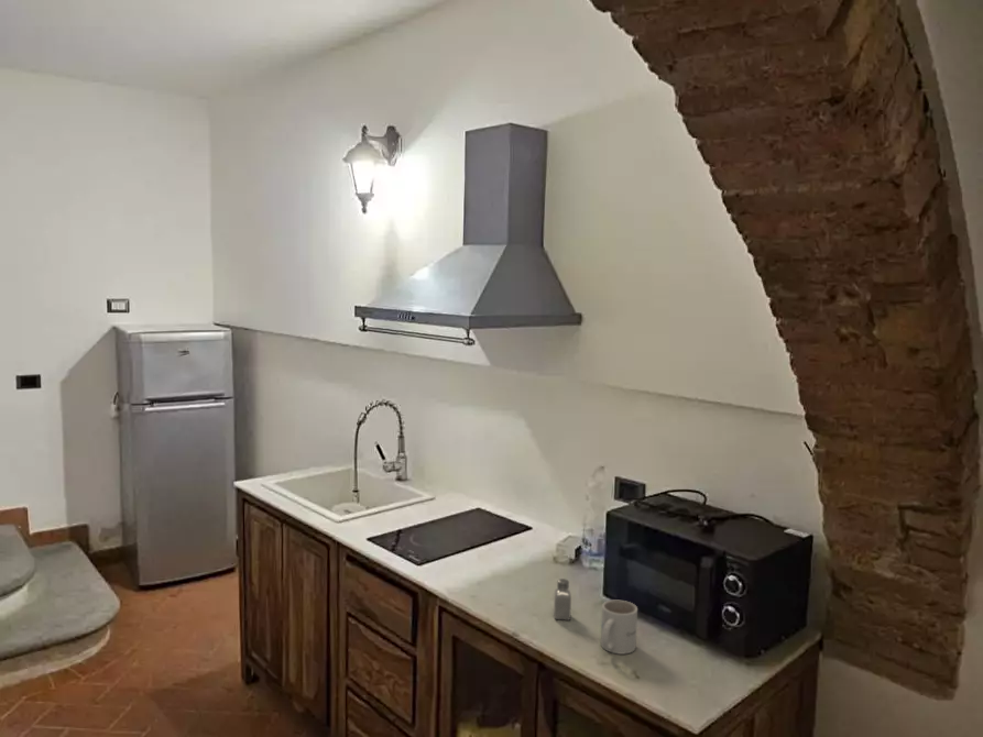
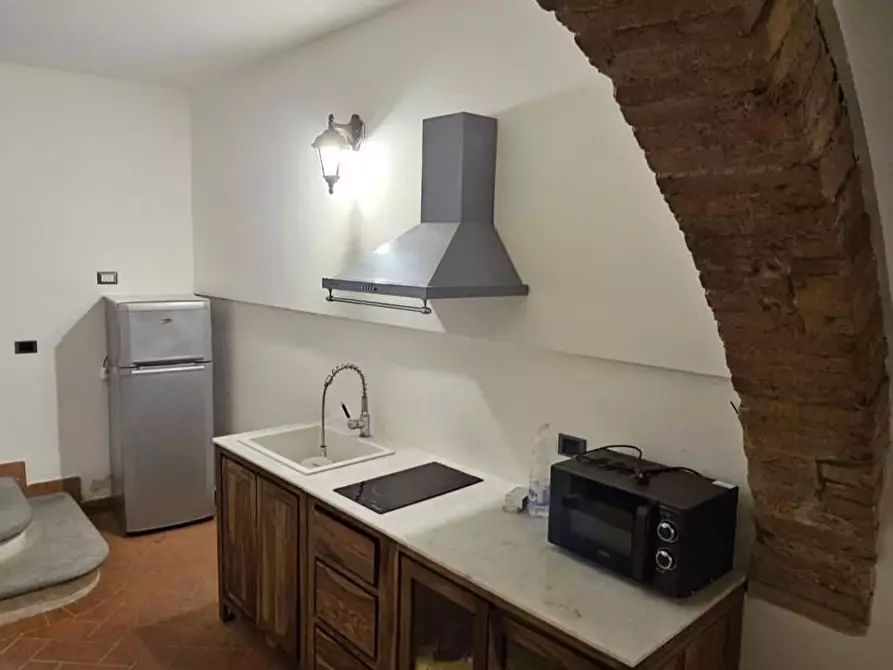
- saltshaker (563, 598)
- mug (614, 628)
